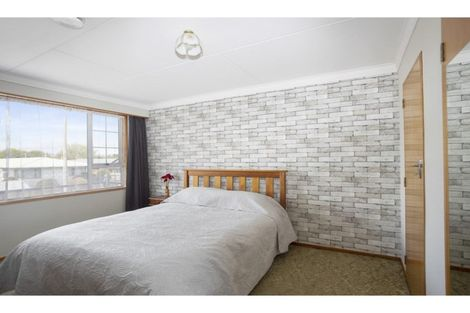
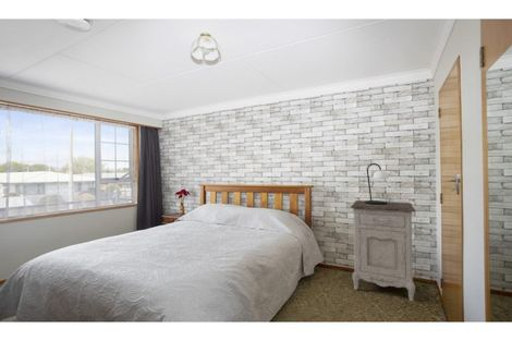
+ table lamp (375, 178)
+ nightstand (381, 245)
